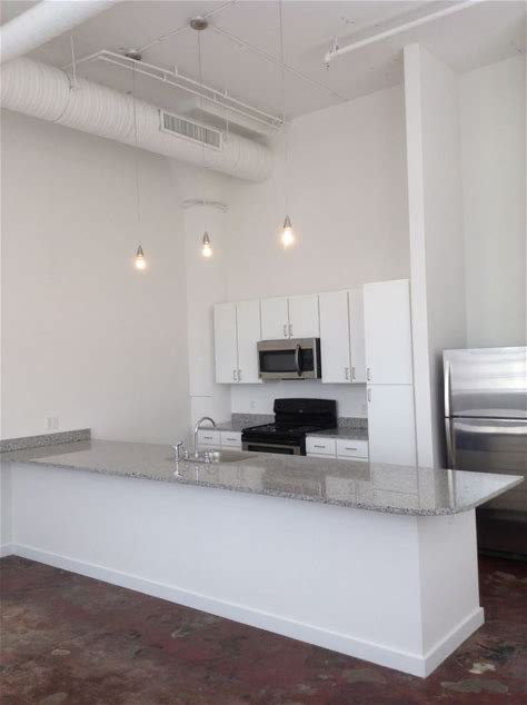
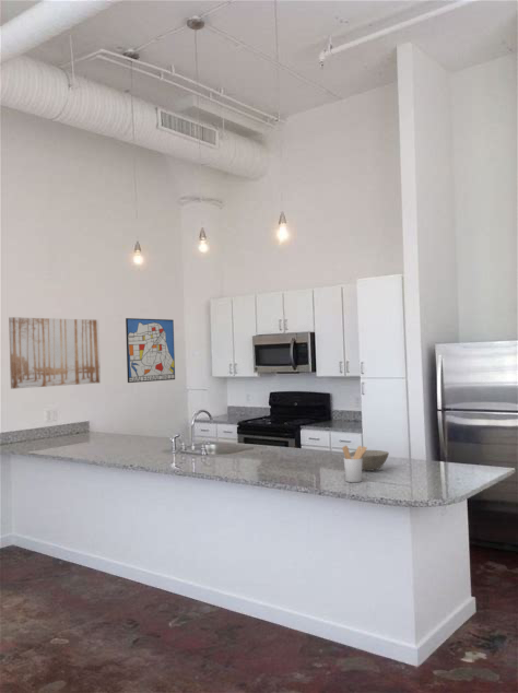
+ wall art (57, 352)
+ bowl (369, 461)
+ wall art (151, 350)
+ utensil holder (355, 462)
